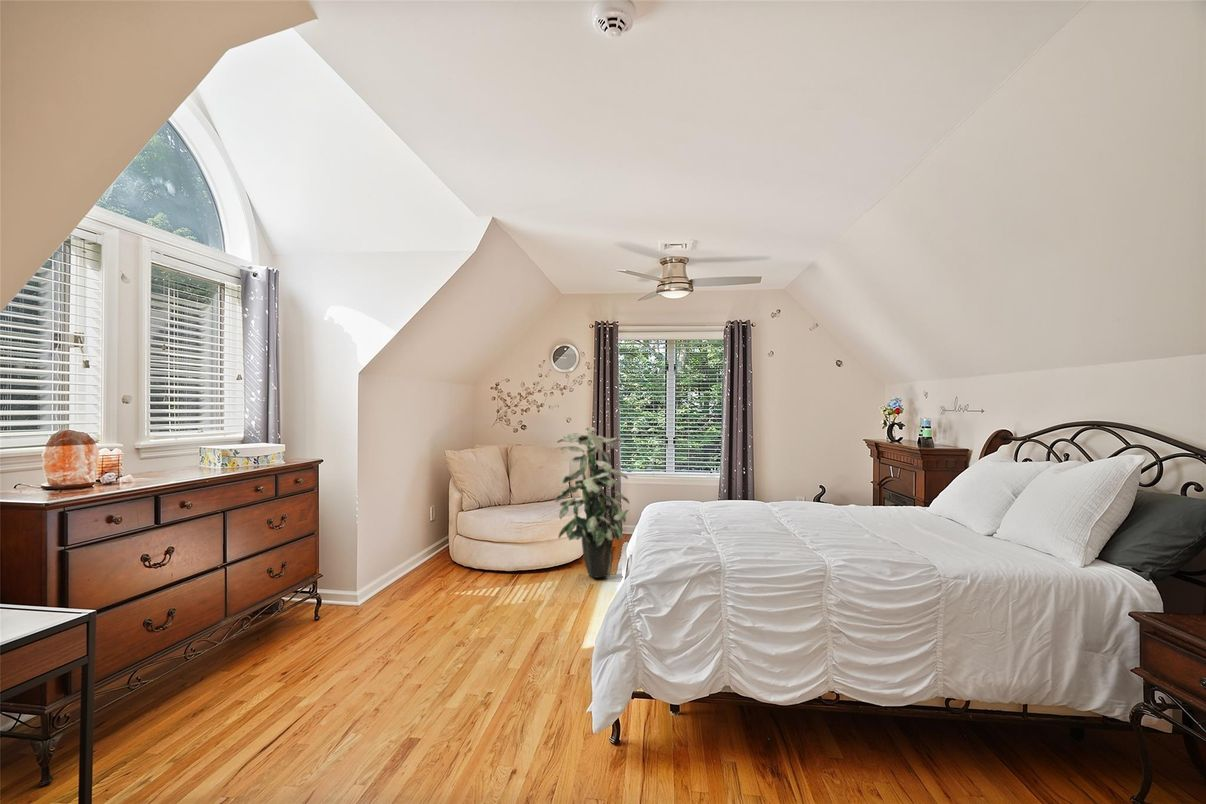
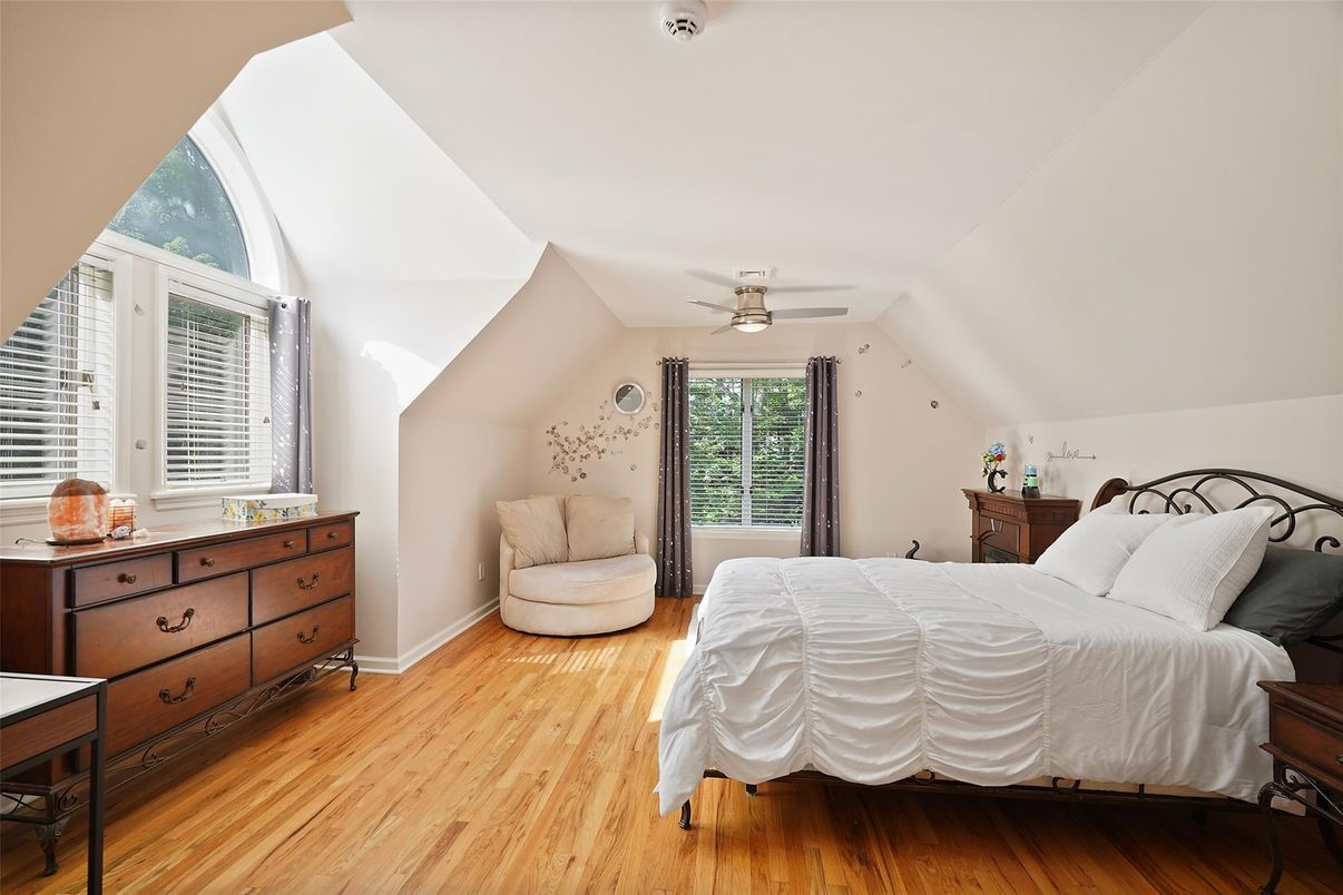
- indoor plant (591, 501)
